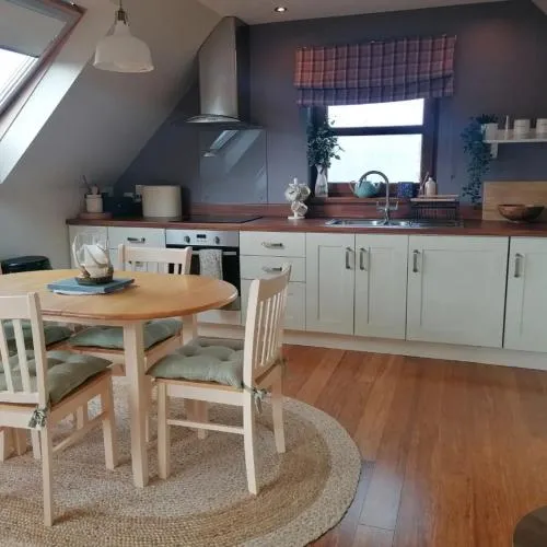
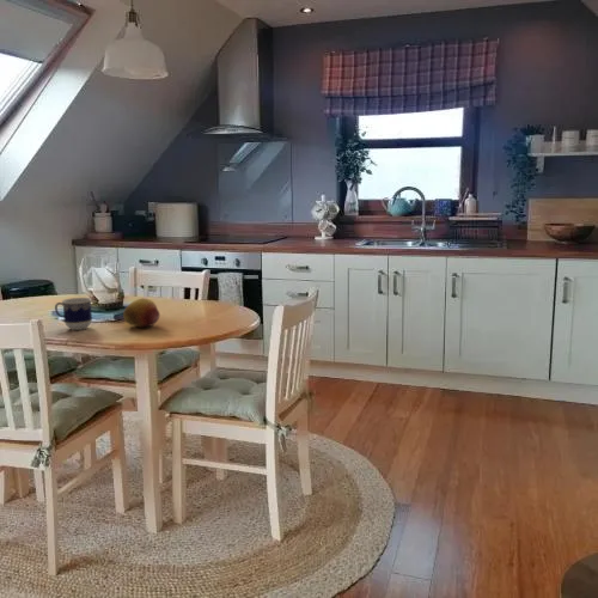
+ fruit (141, 312)
+ cup (73, 313)
